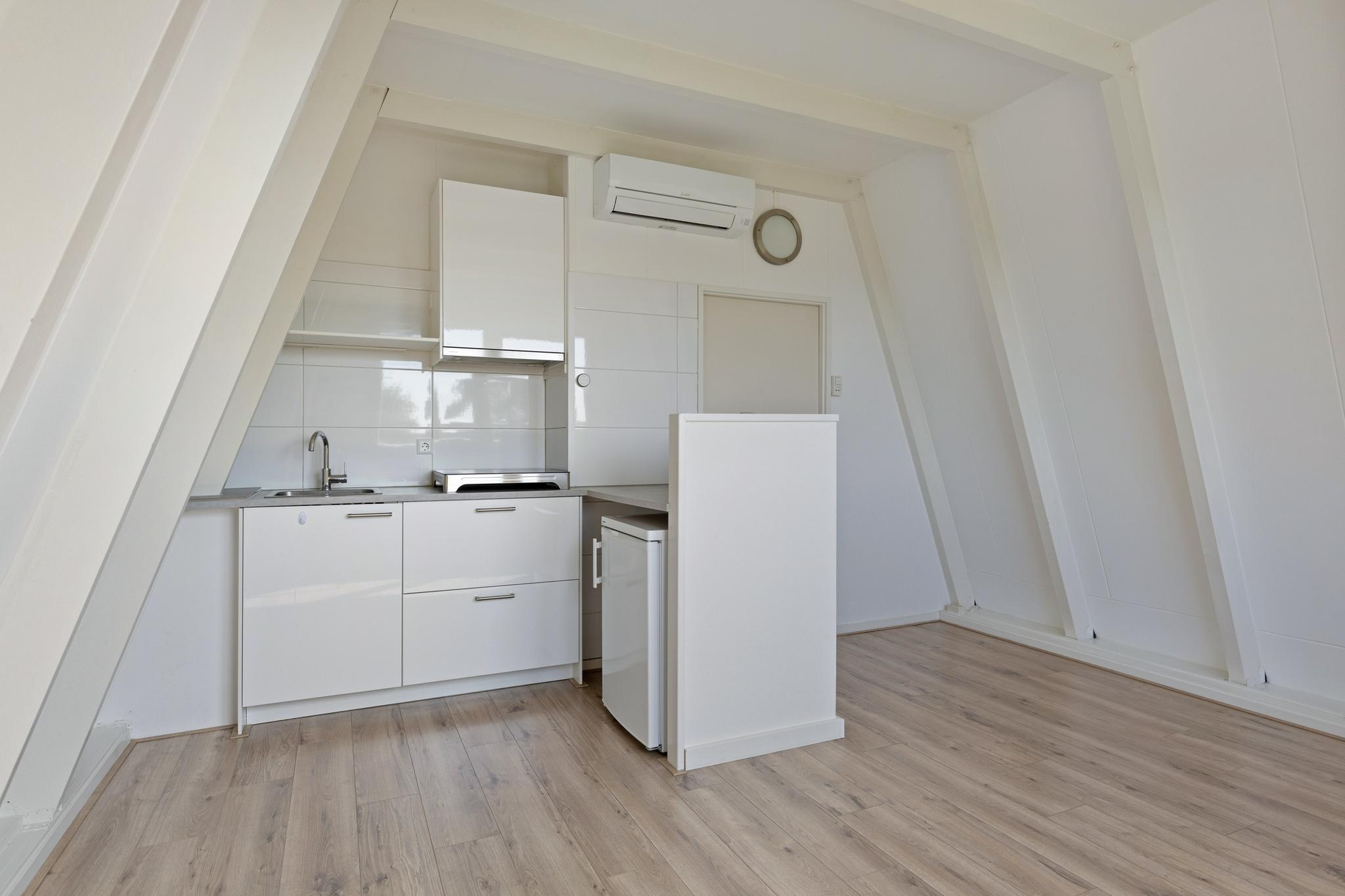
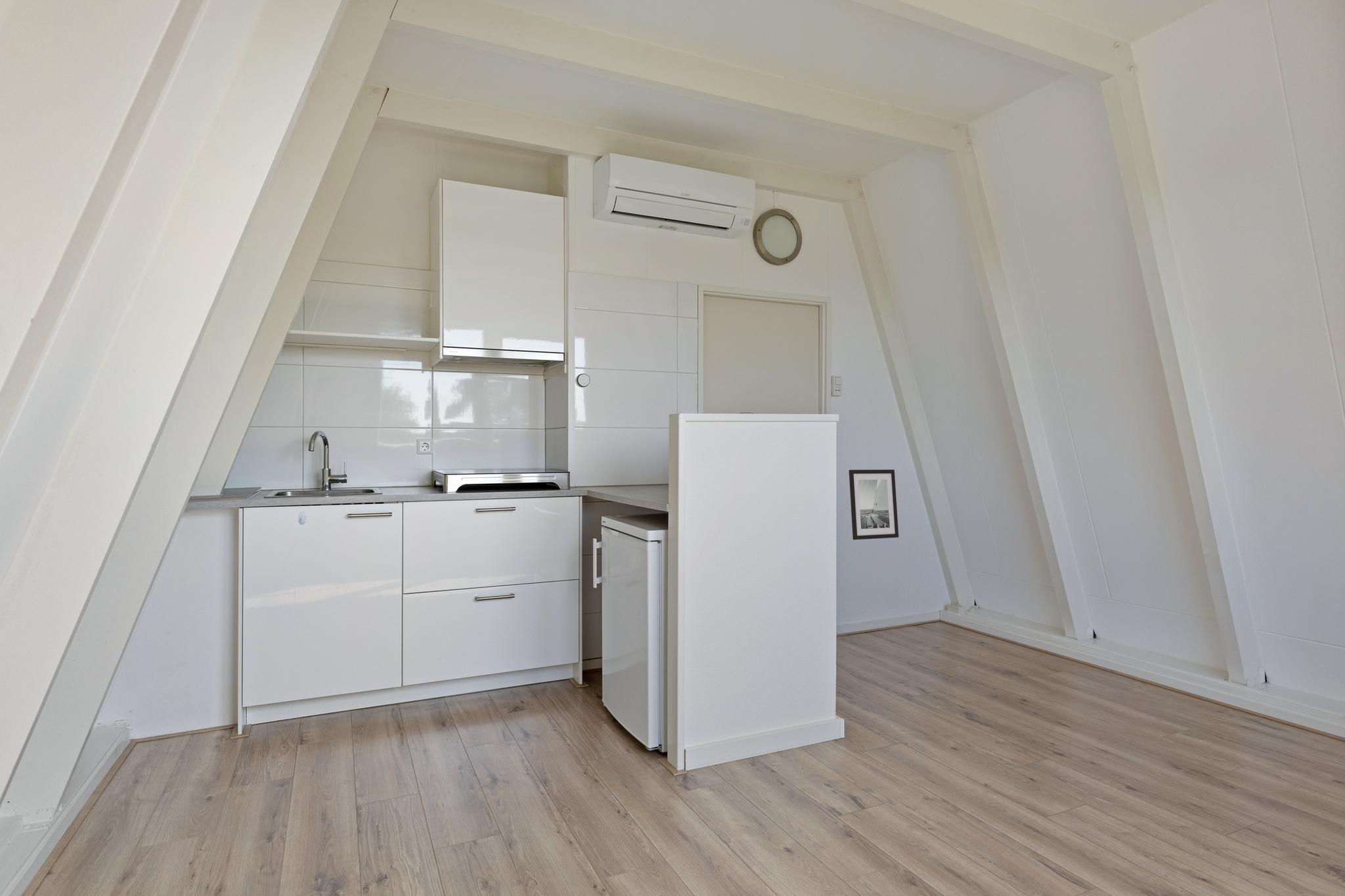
+ wall art (873, 503)
